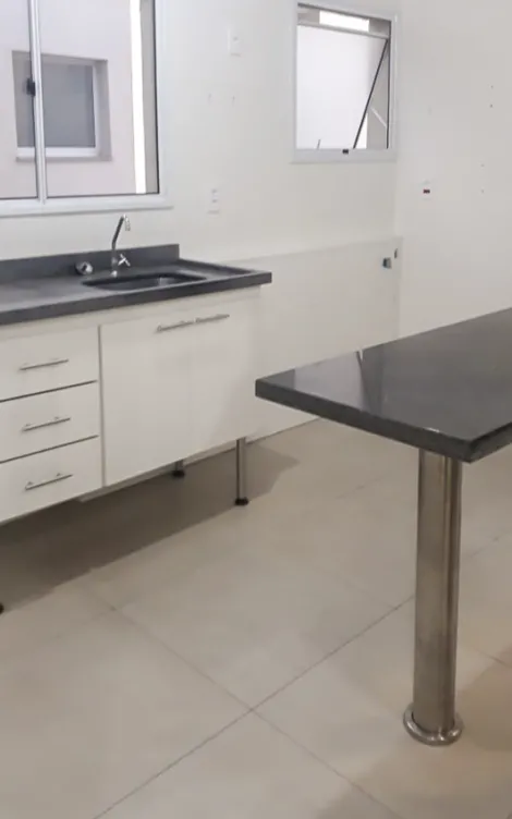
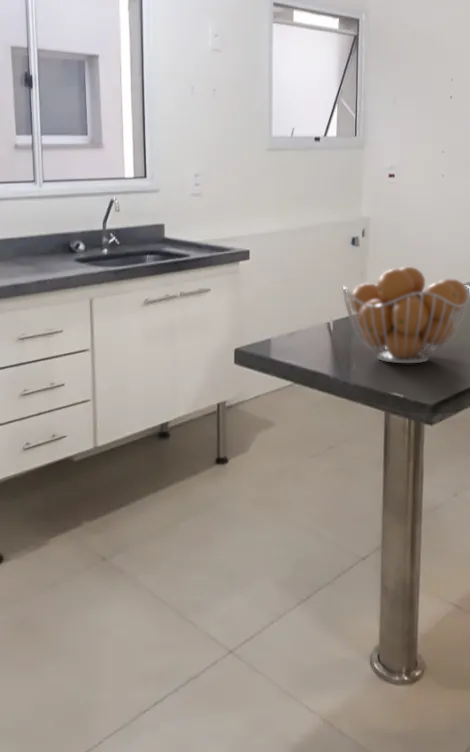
+ fruit basket (404, 313)
